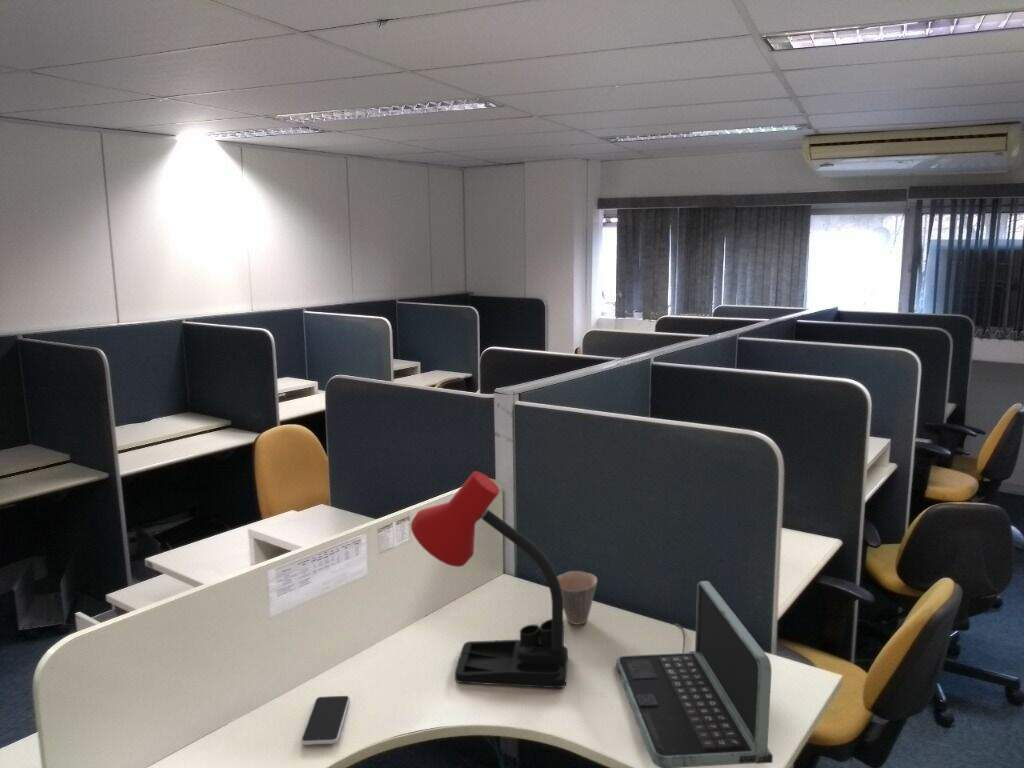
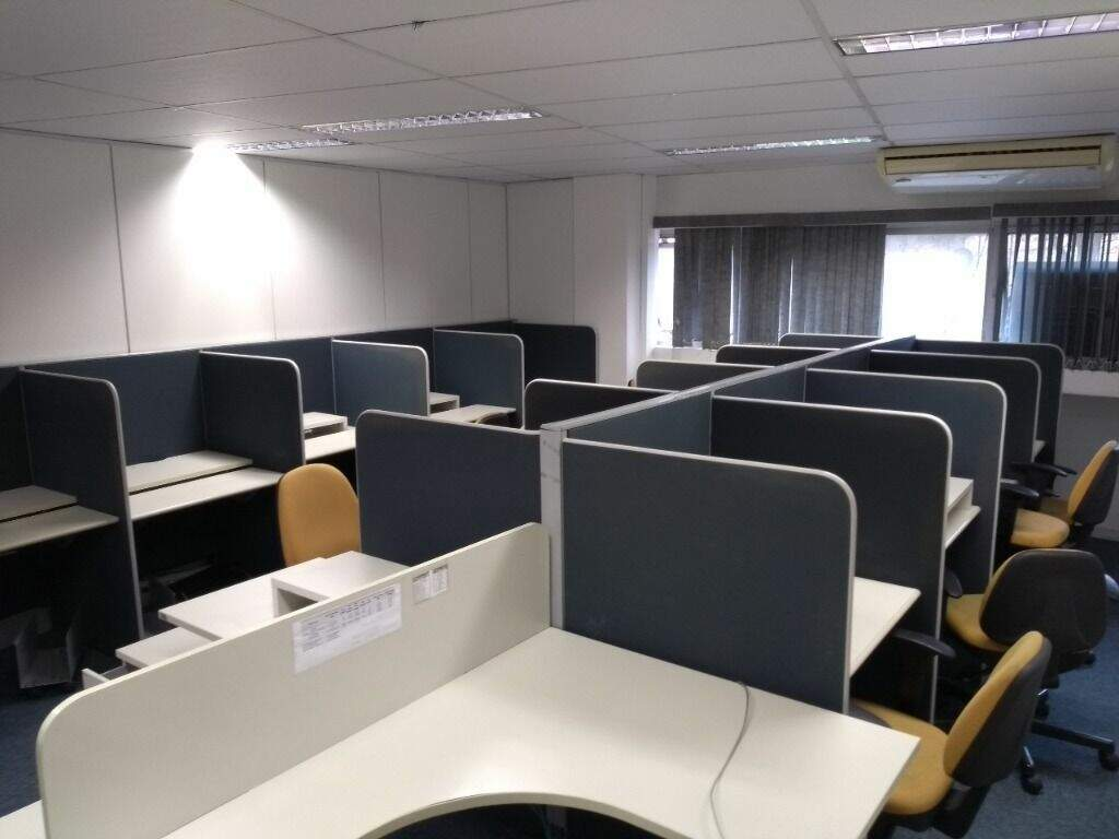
- smartphone (326, 719)
- desk lamp (472, 555)
- cup (575, 600)
- laptop (692, 659)
